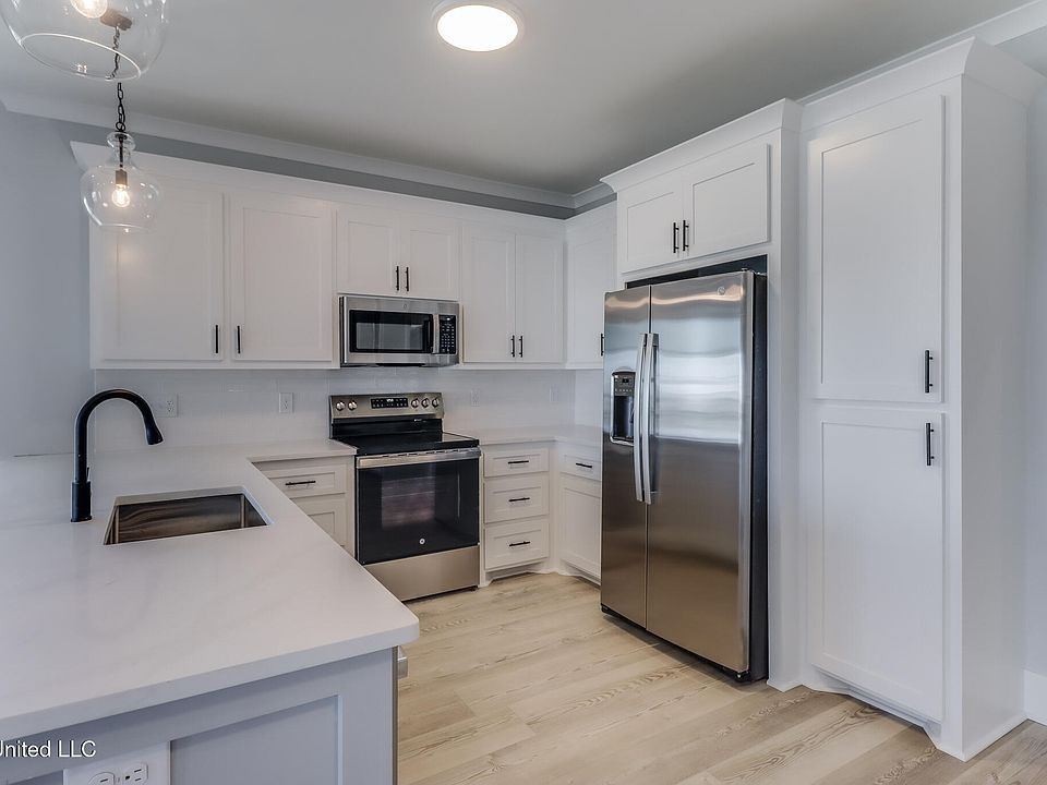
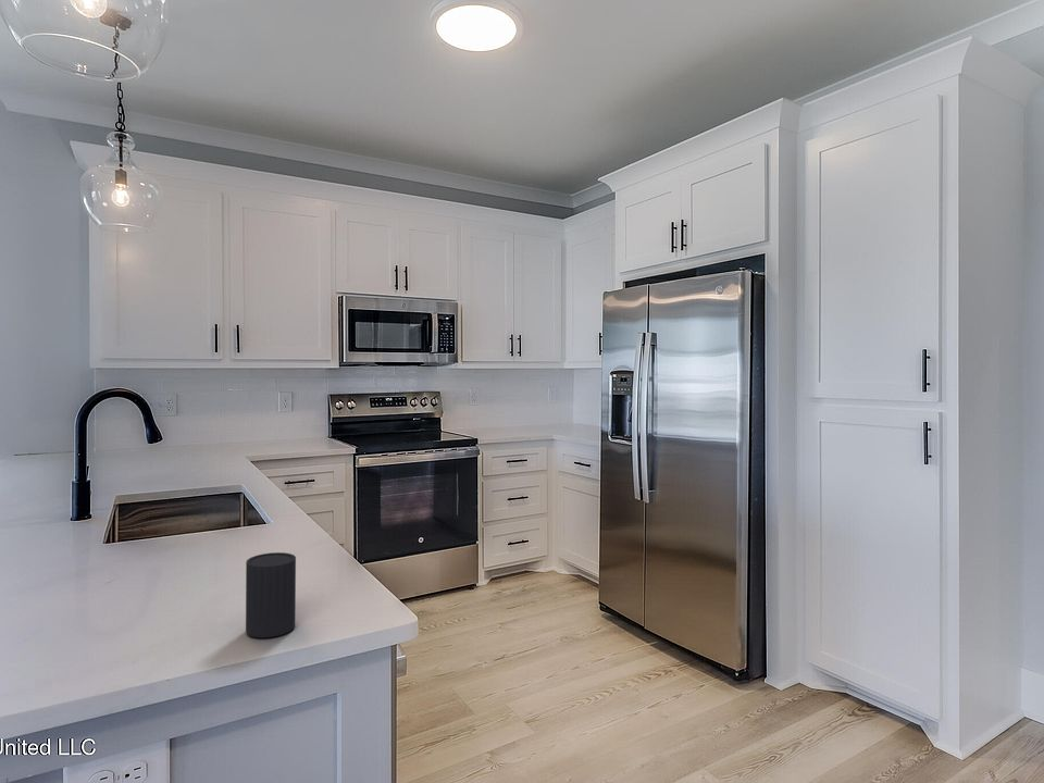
+ cup (271, 593)
